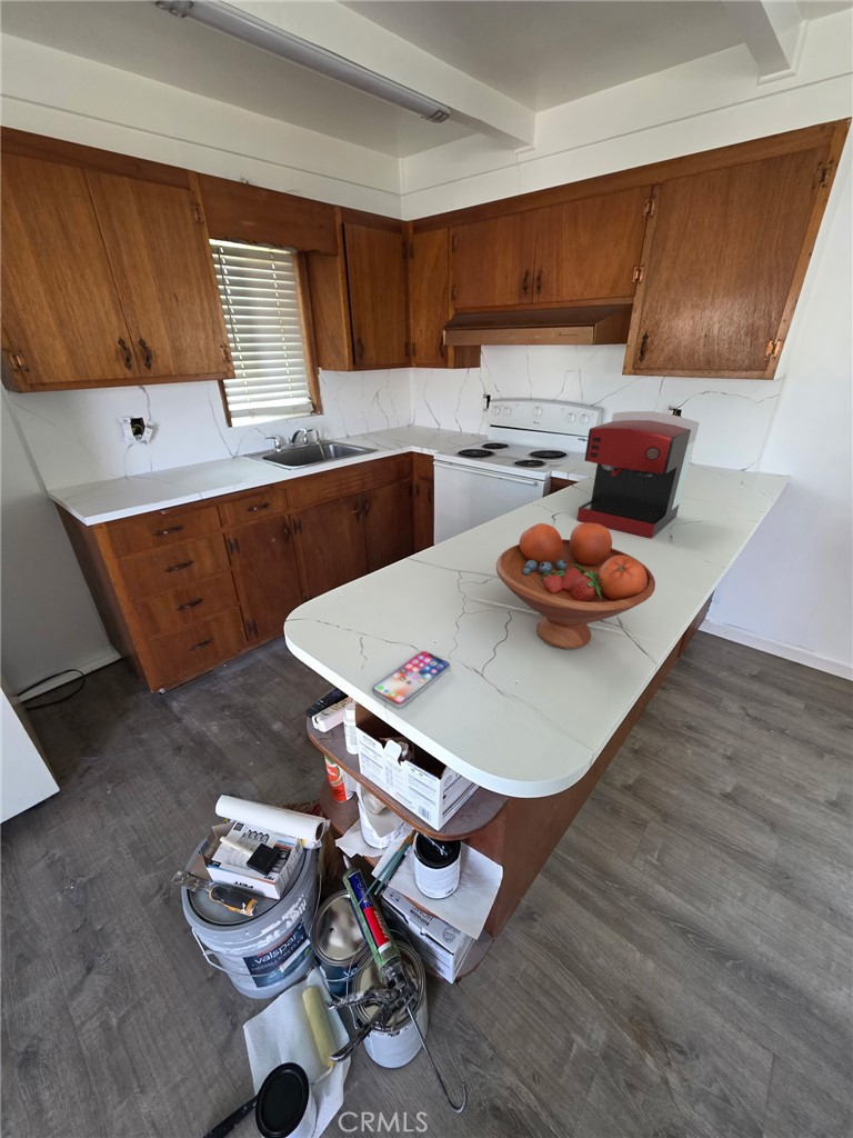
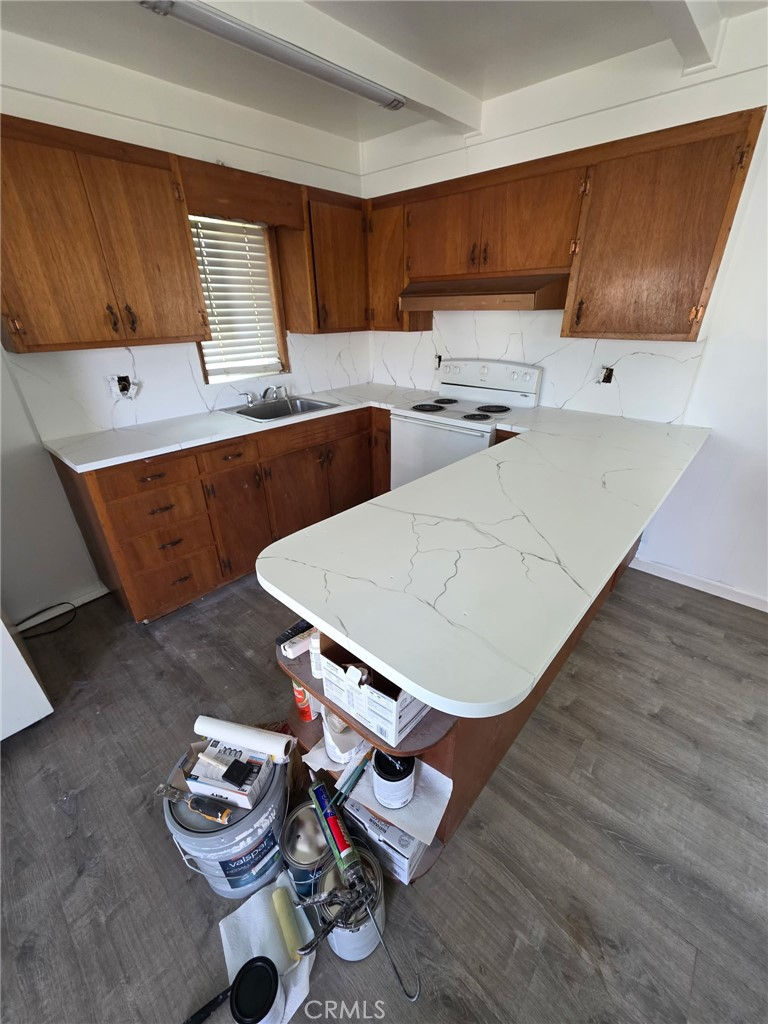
- smartphone (412, 677)
- coffee maker (632, 470)
- fruit bowl (569, 589)
